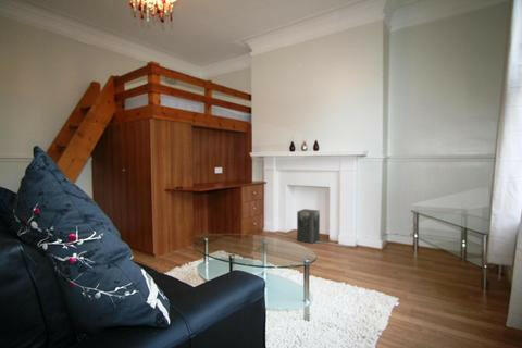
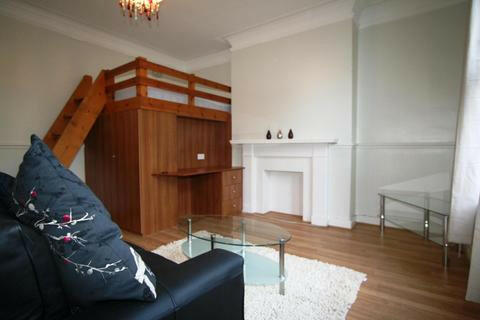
- speaker (308, 225)
